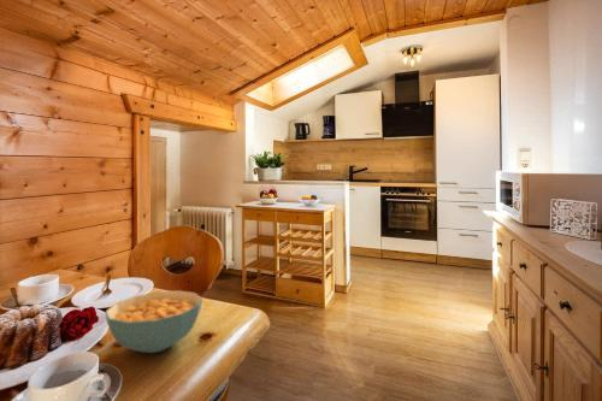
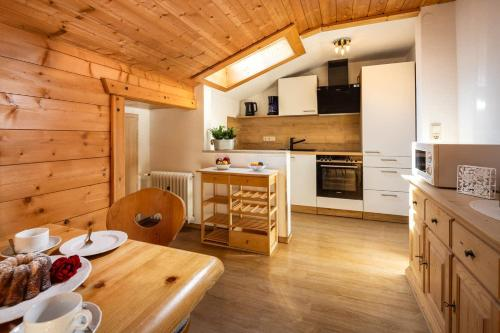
- cereal bowl (157, 325)
